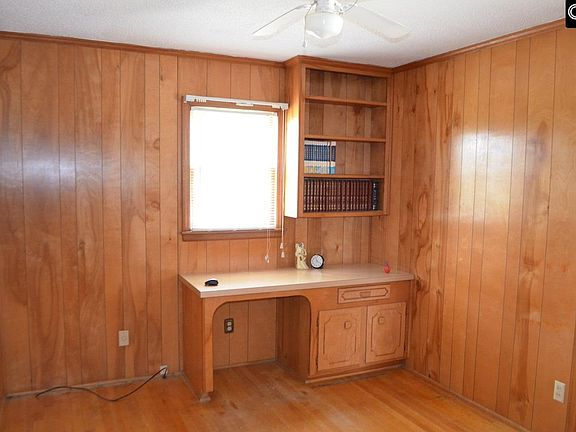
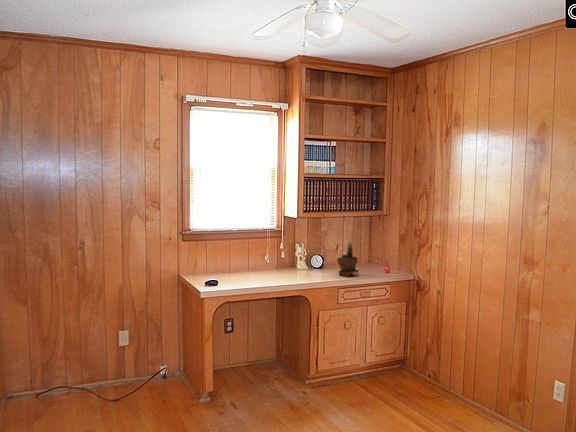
+ potted plant (347, 258)
